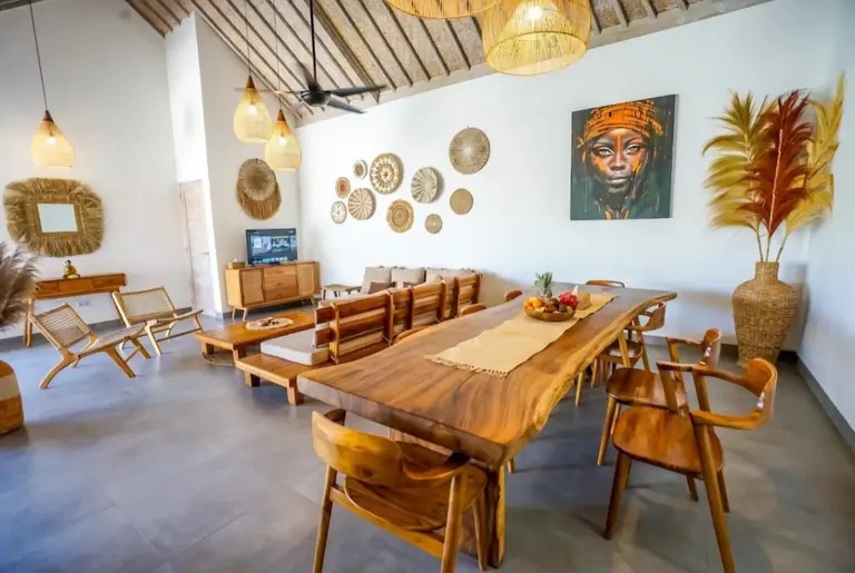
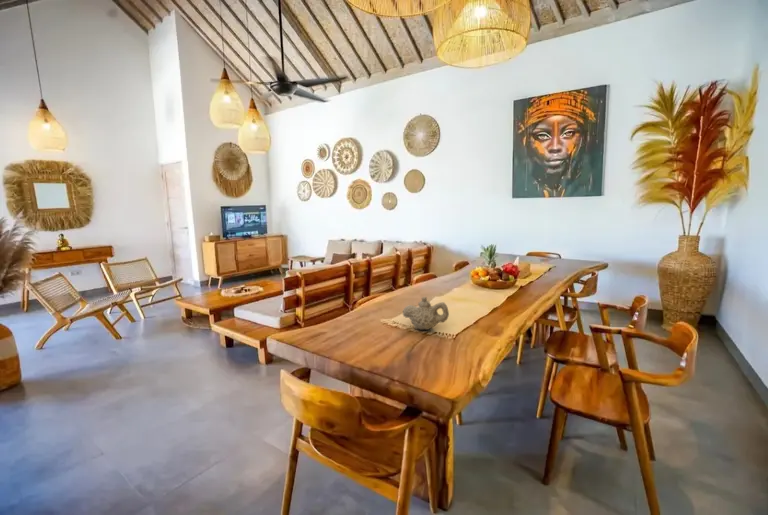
+ teapot (425, 313)
